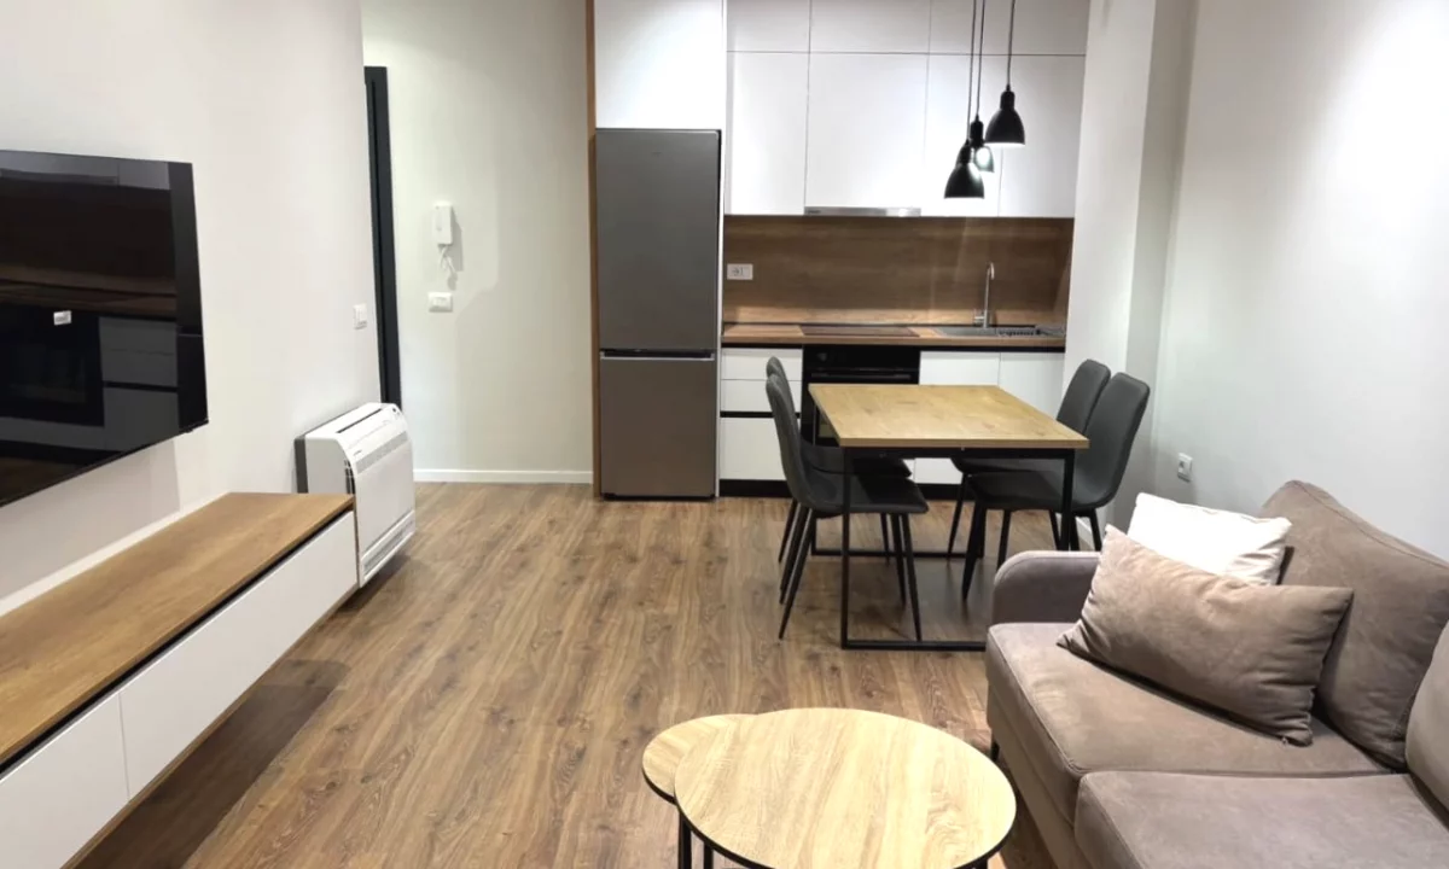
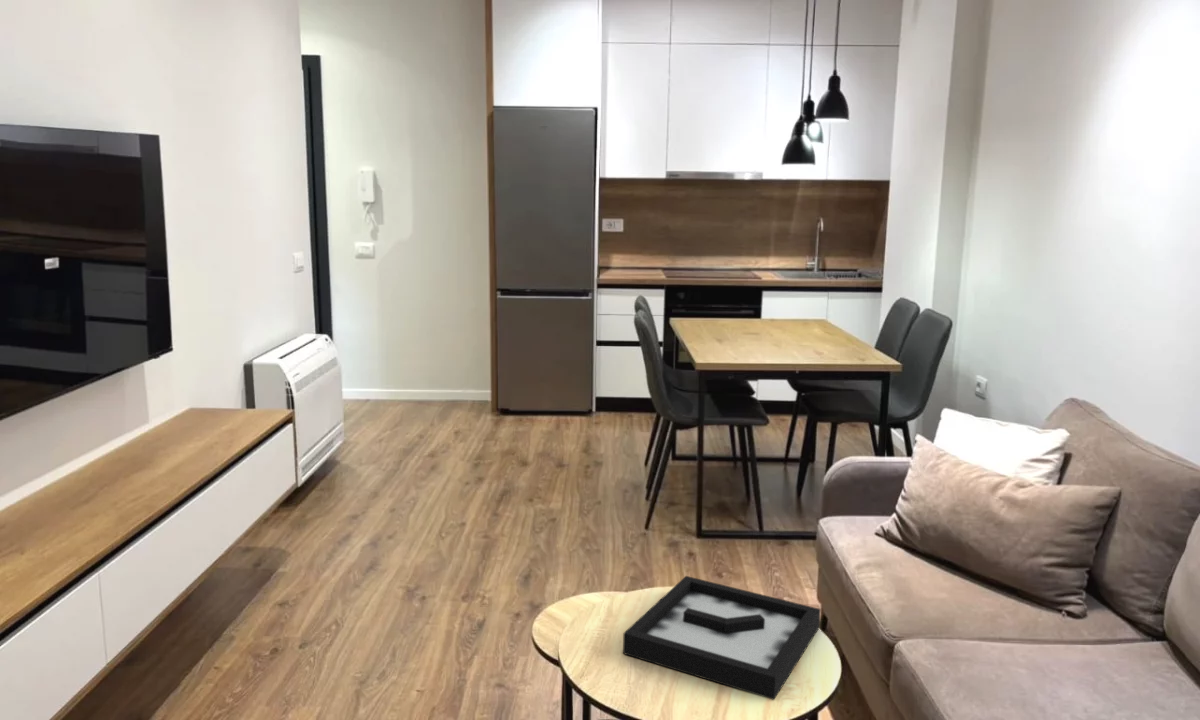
+ decorative tray (724, 630)
